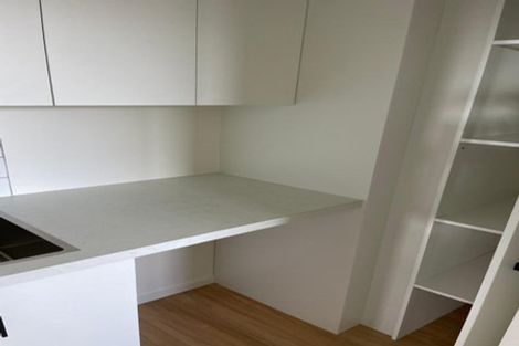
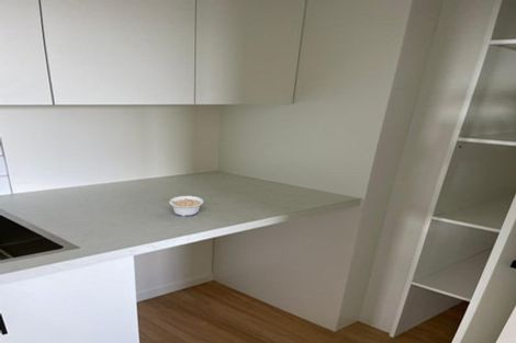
+ legume (184, 205)
